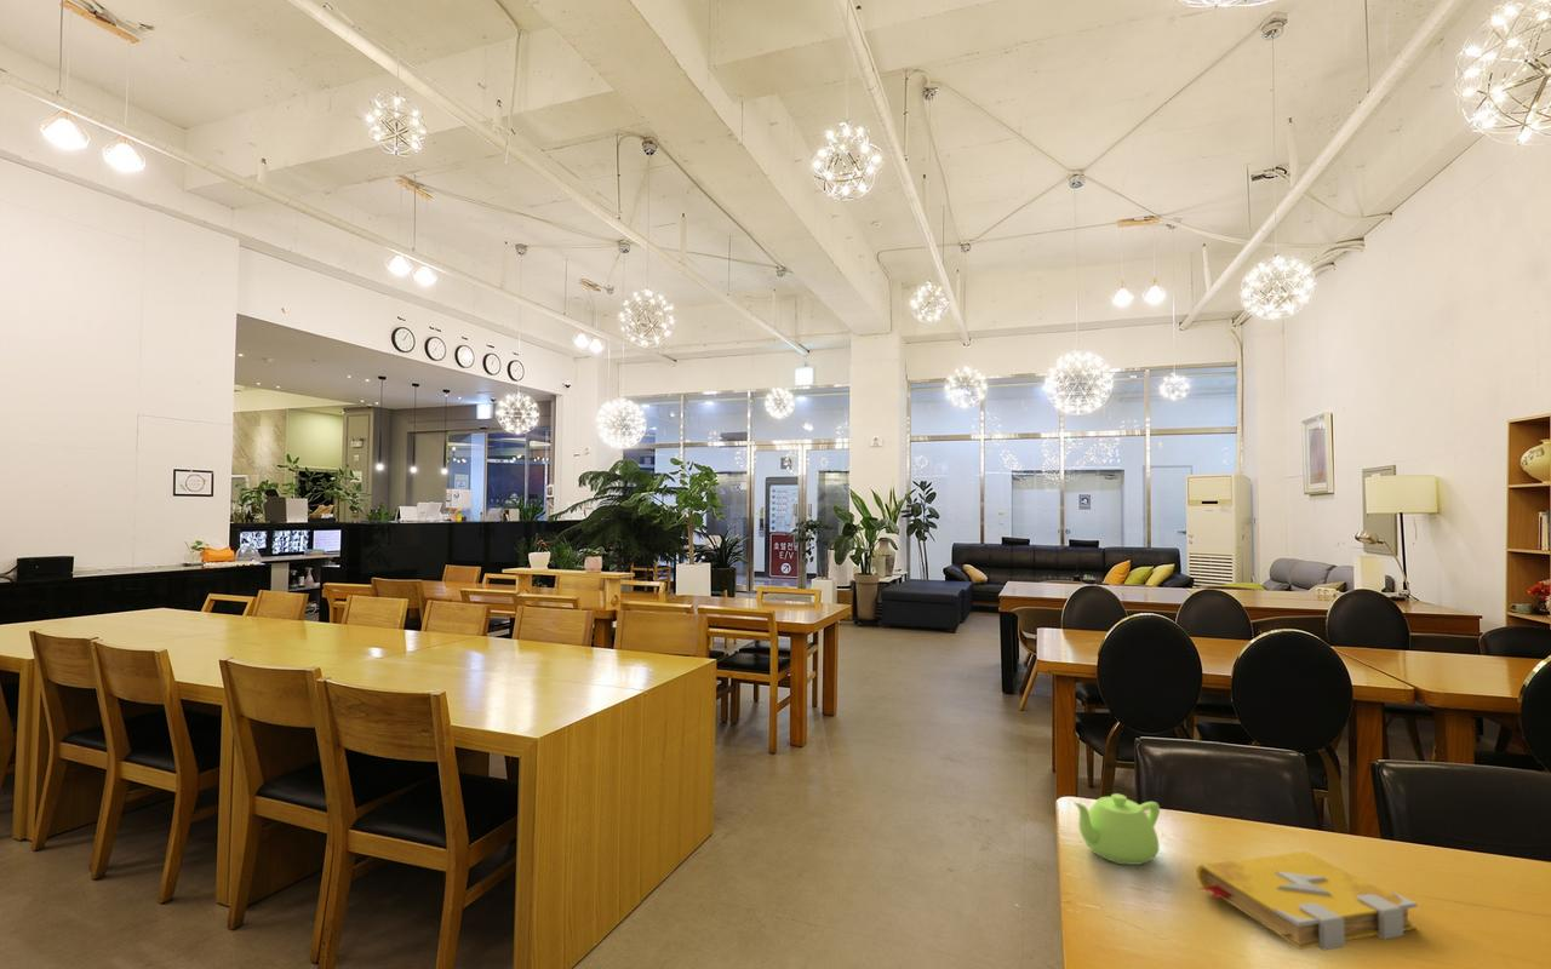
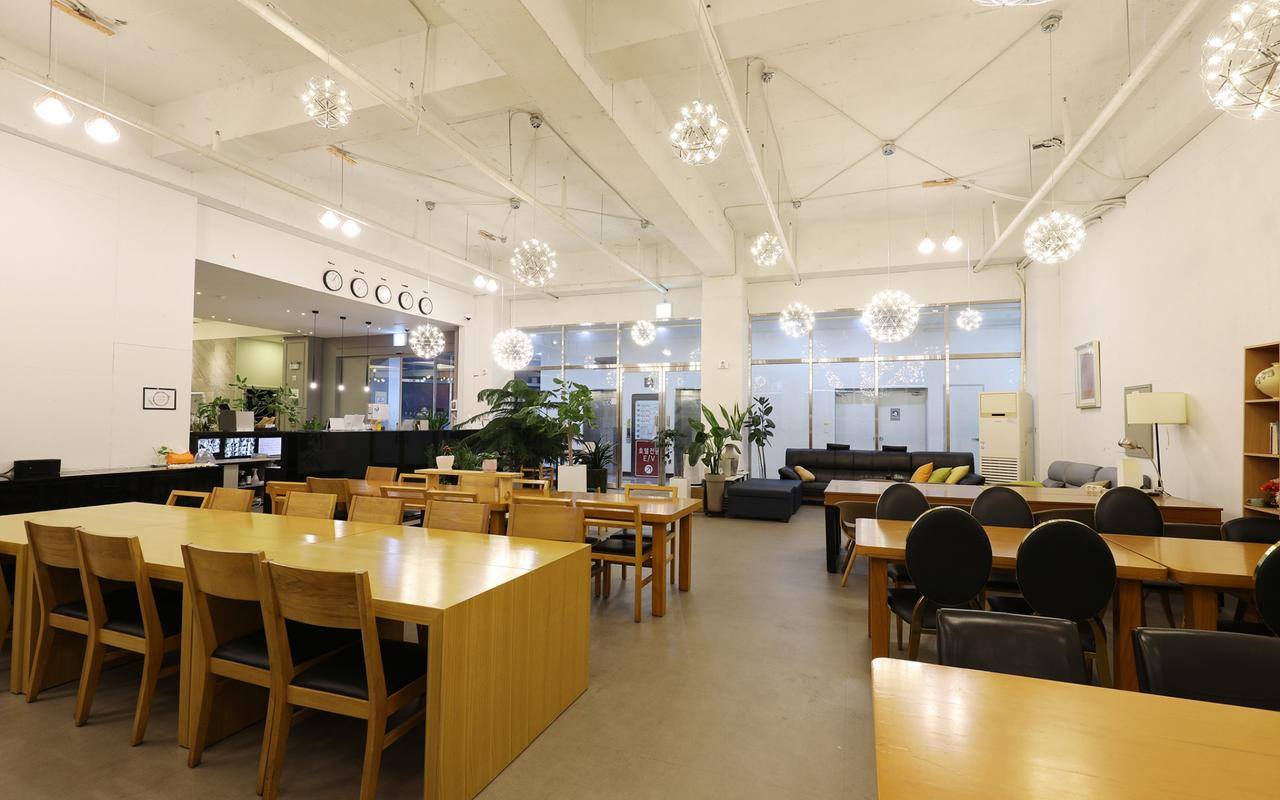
- spell book (1298, 894)
- teapot (1116, 825)
